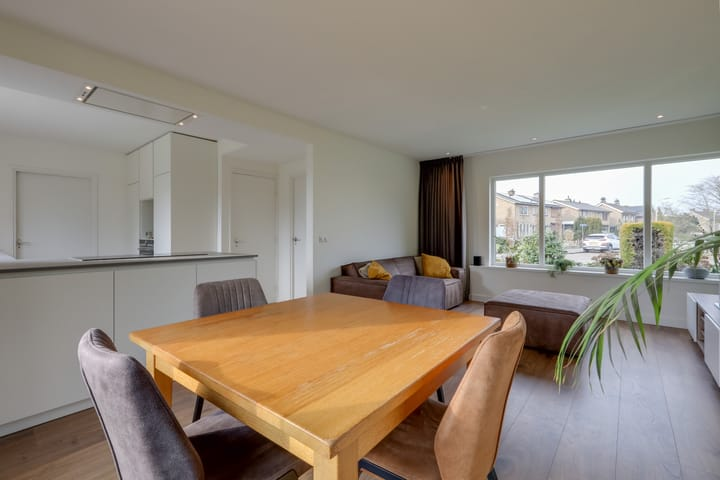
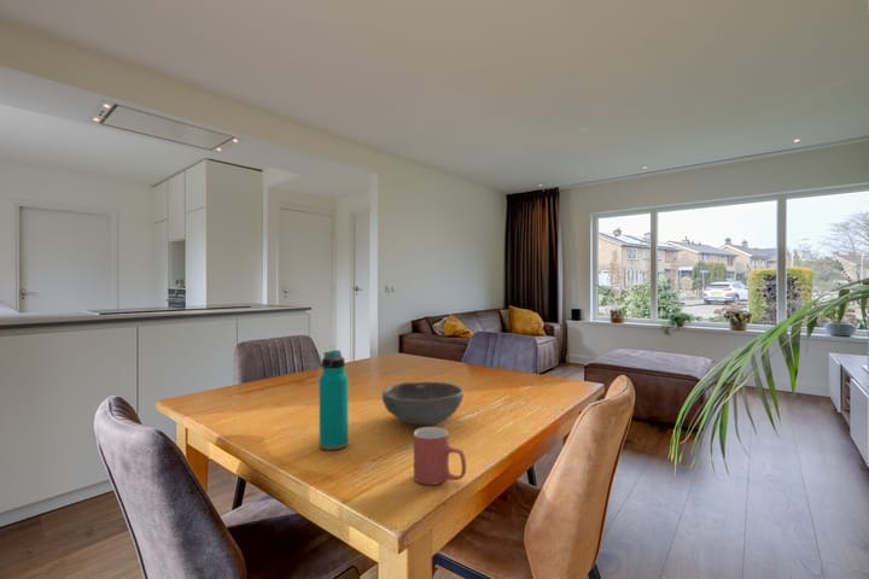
+ water bottle (333, 397)
+ bowl (422, 404)
+ mug (439, 456)
